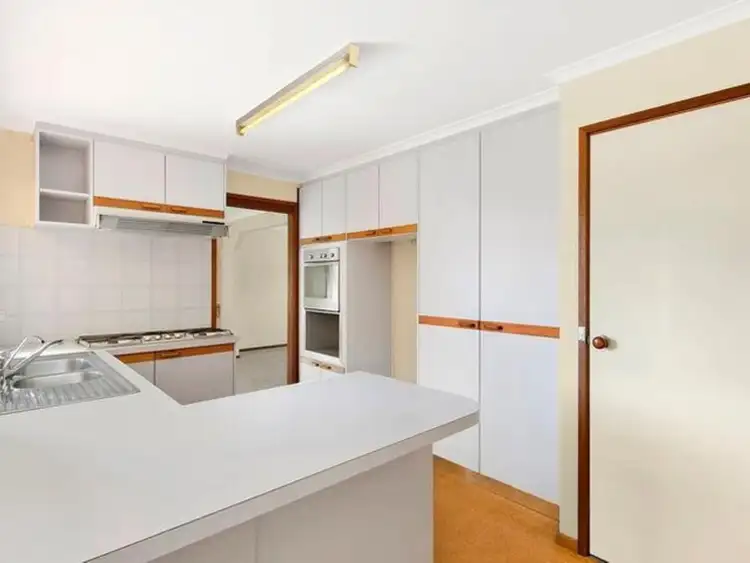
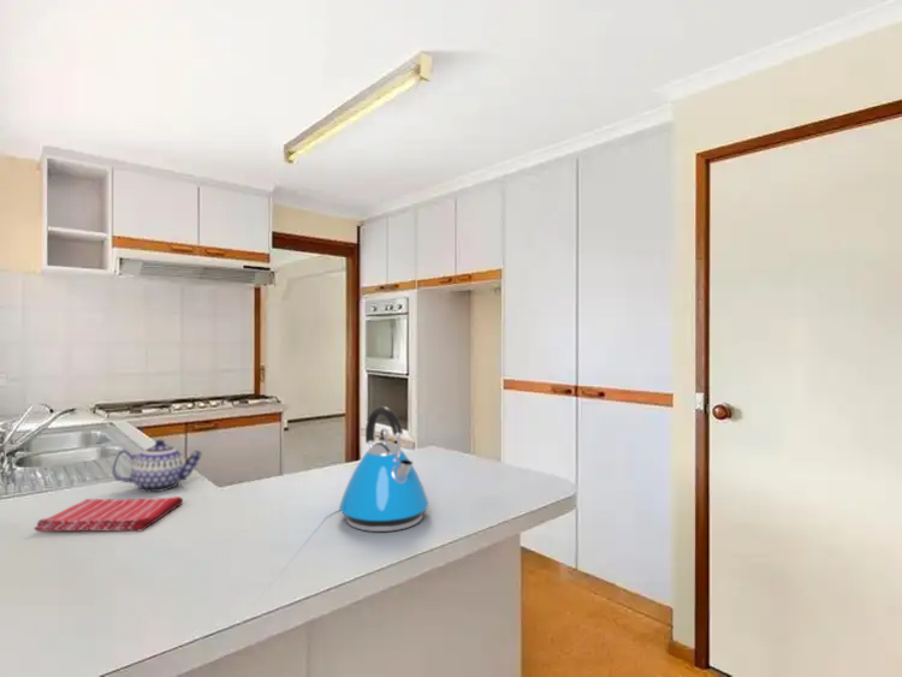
+ kettle (382, 461)
+ dish towel (114, 511)
+ teapot (158, 463)
